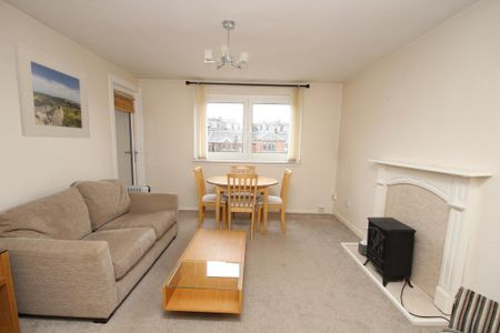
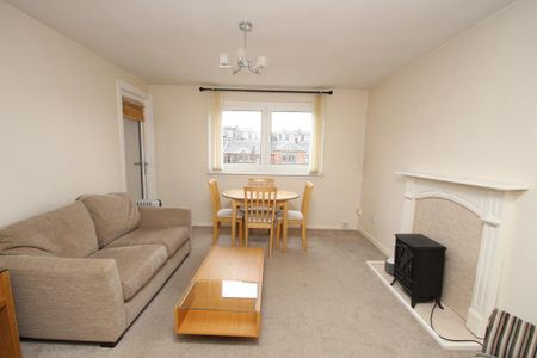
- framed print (59, 99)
